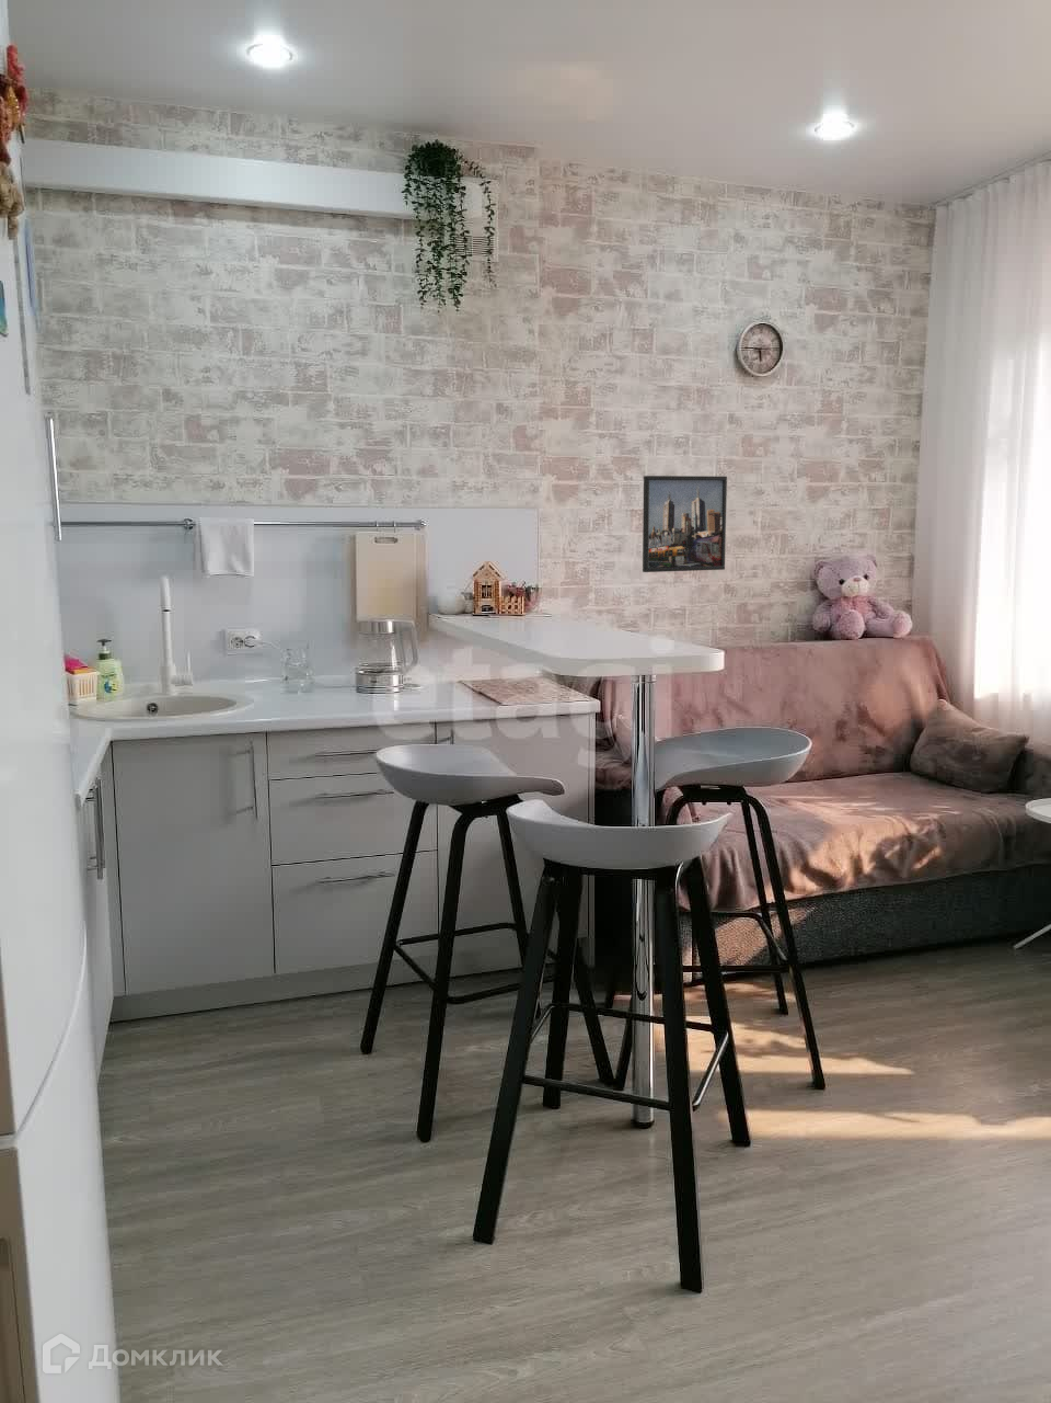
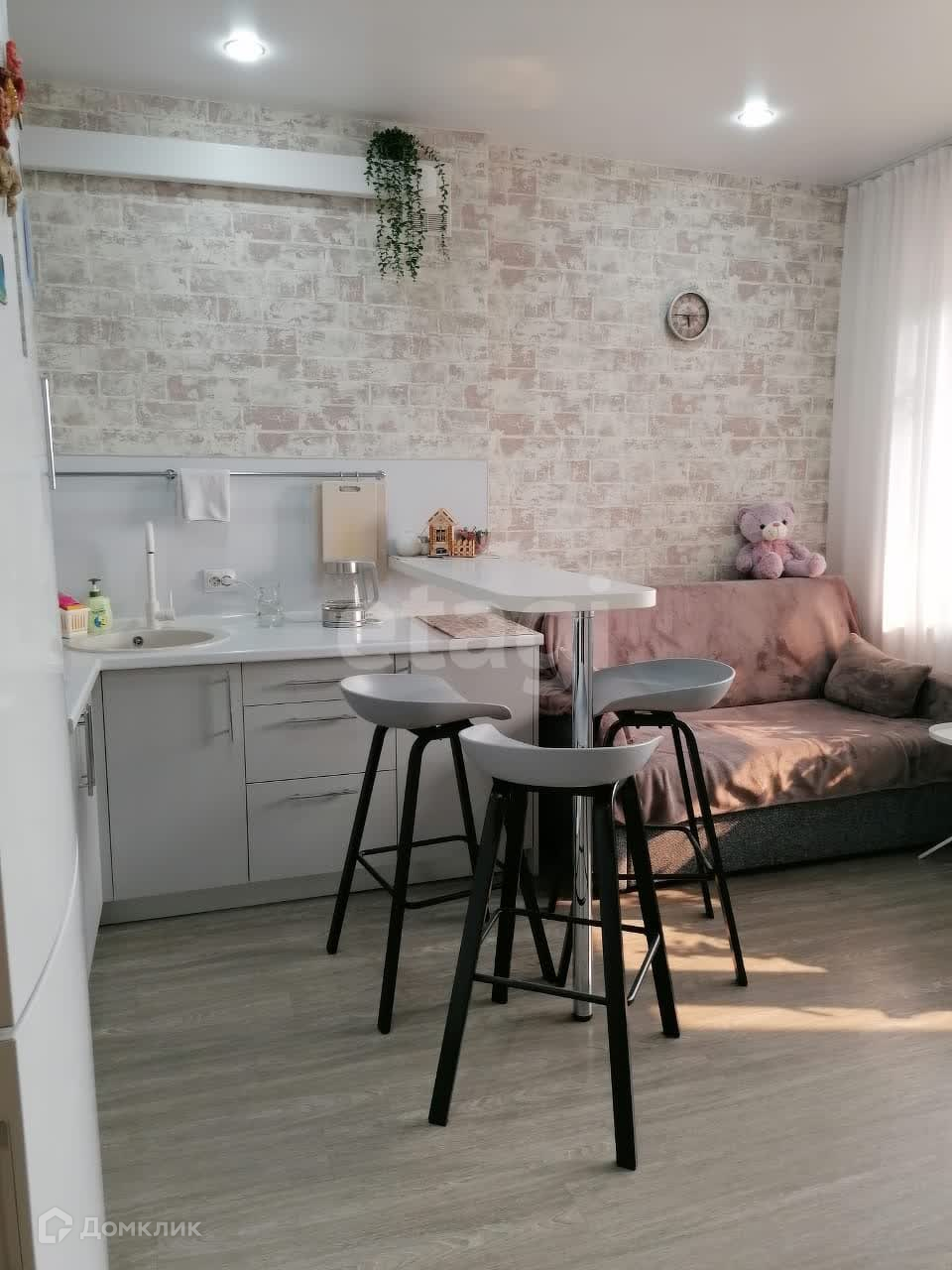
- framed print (684, 523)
